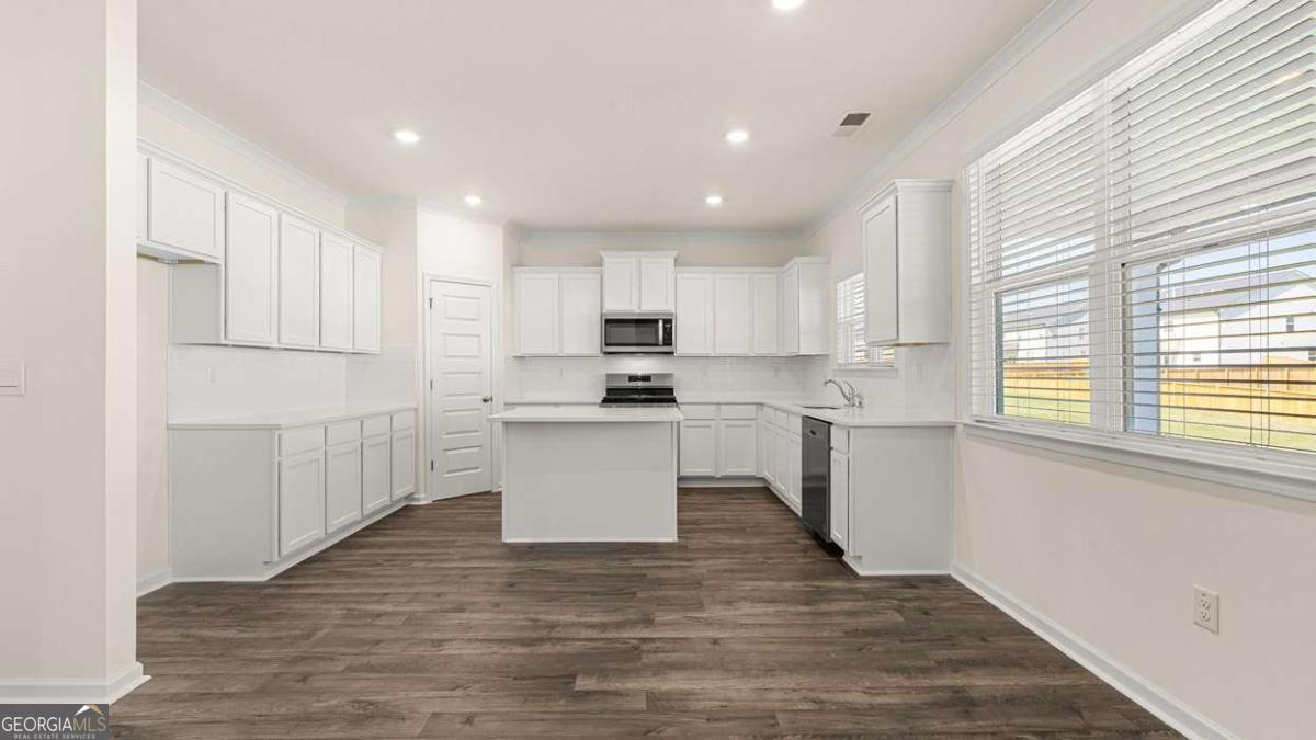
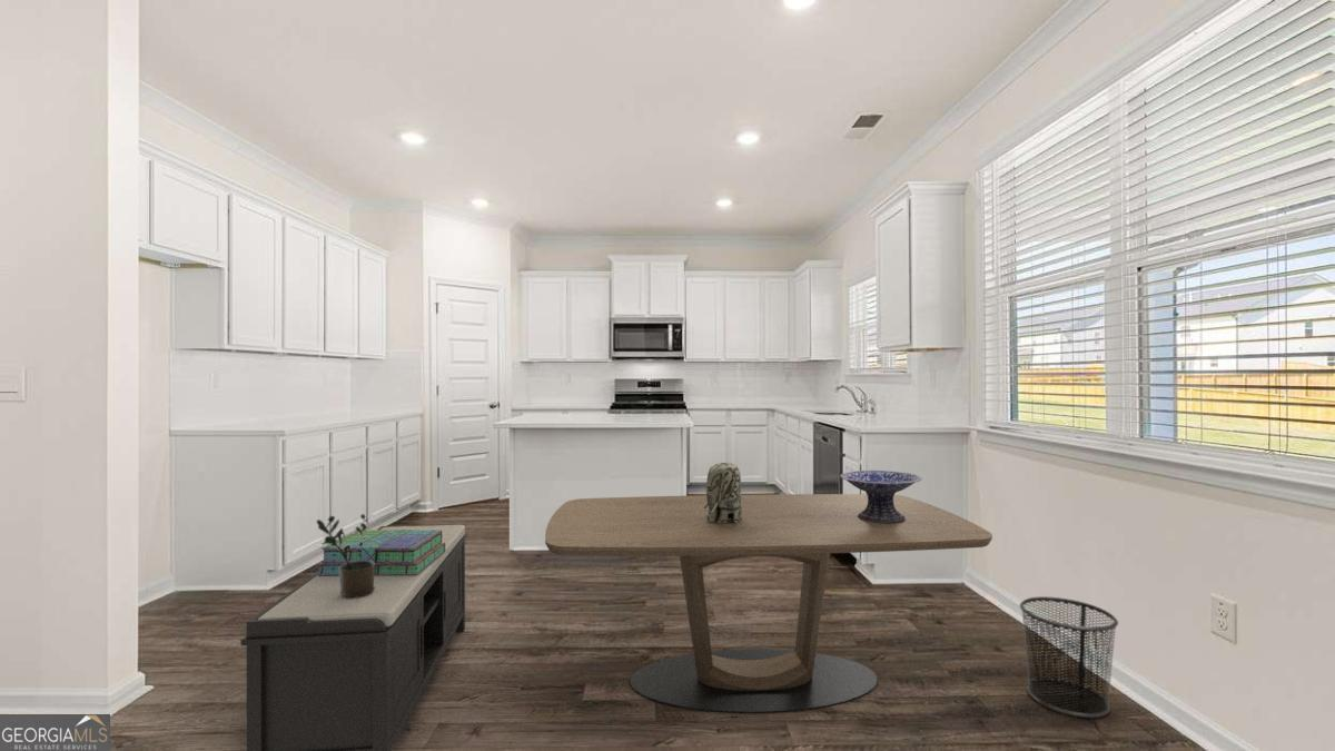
+ toy elephant (722, 491)
+ bench (383, 625)
+ waste bin (1067, 654)
+ stack of books (385, 550)
+ decorative bowl (880, 495)
+ potted plant (346, 553)
+ dining table (748, 556)
